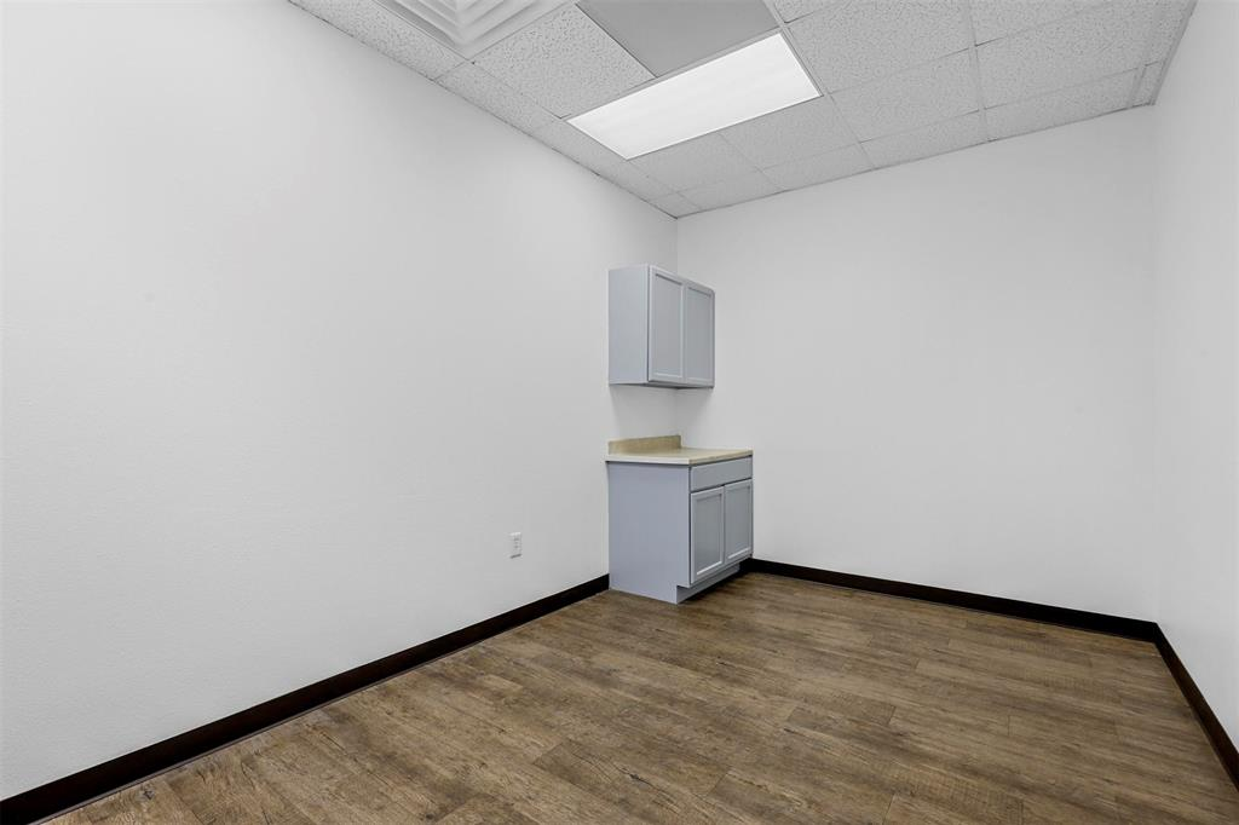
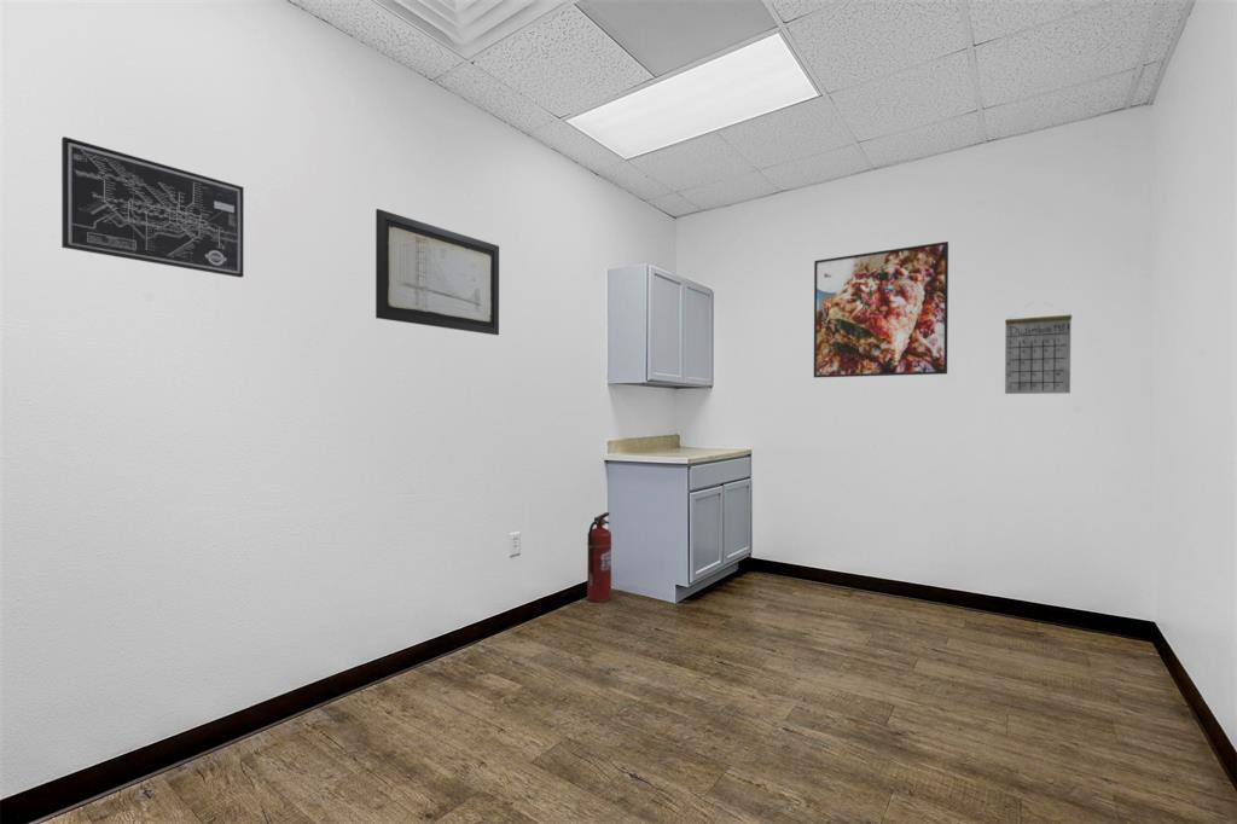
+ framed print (876, 313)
+ fire extinguisher (598, 556)
+ wall art (443, 278)
+ wall art (161, 214)
+ calendar (1036, 346)
